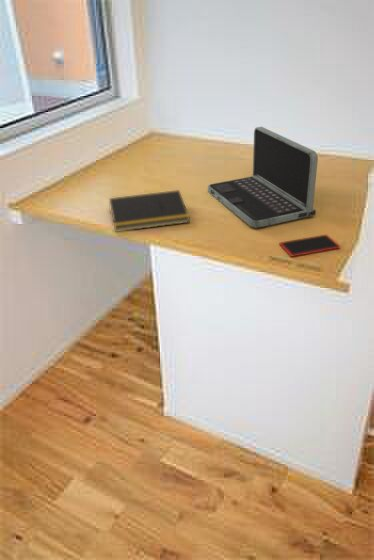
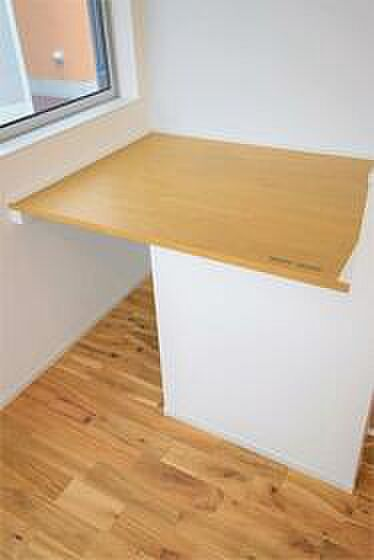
- notepad (148, 210)
- laptop (260, 171)
- smartphone (309, 245)
